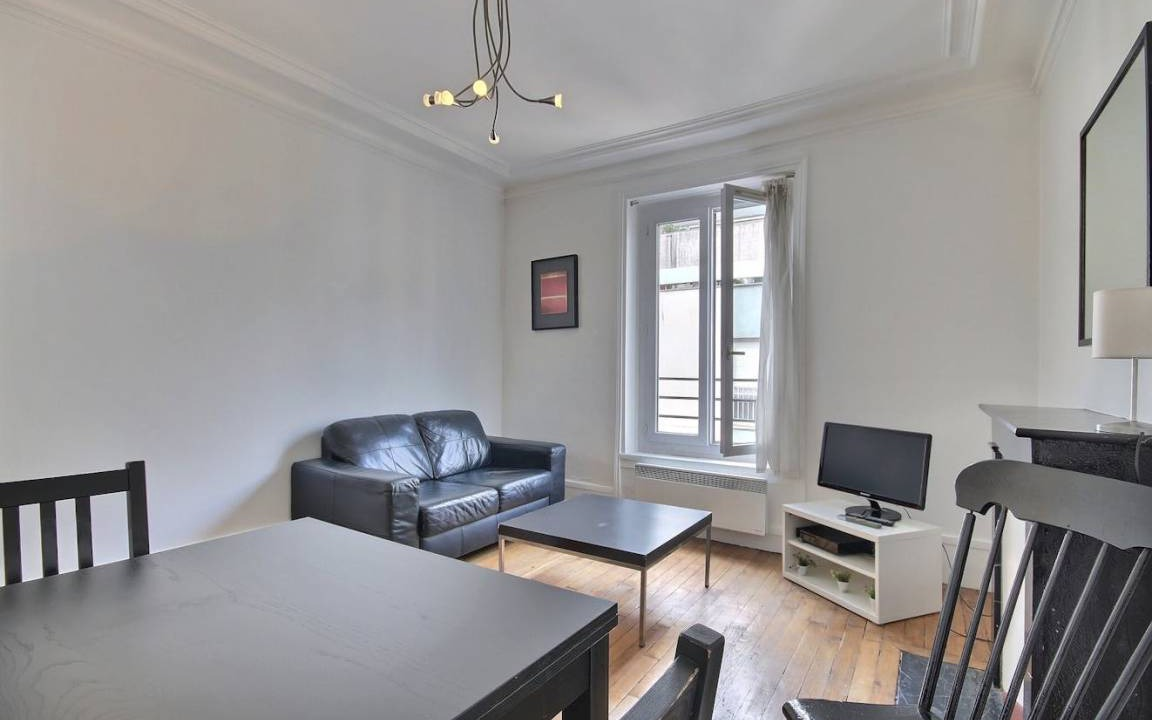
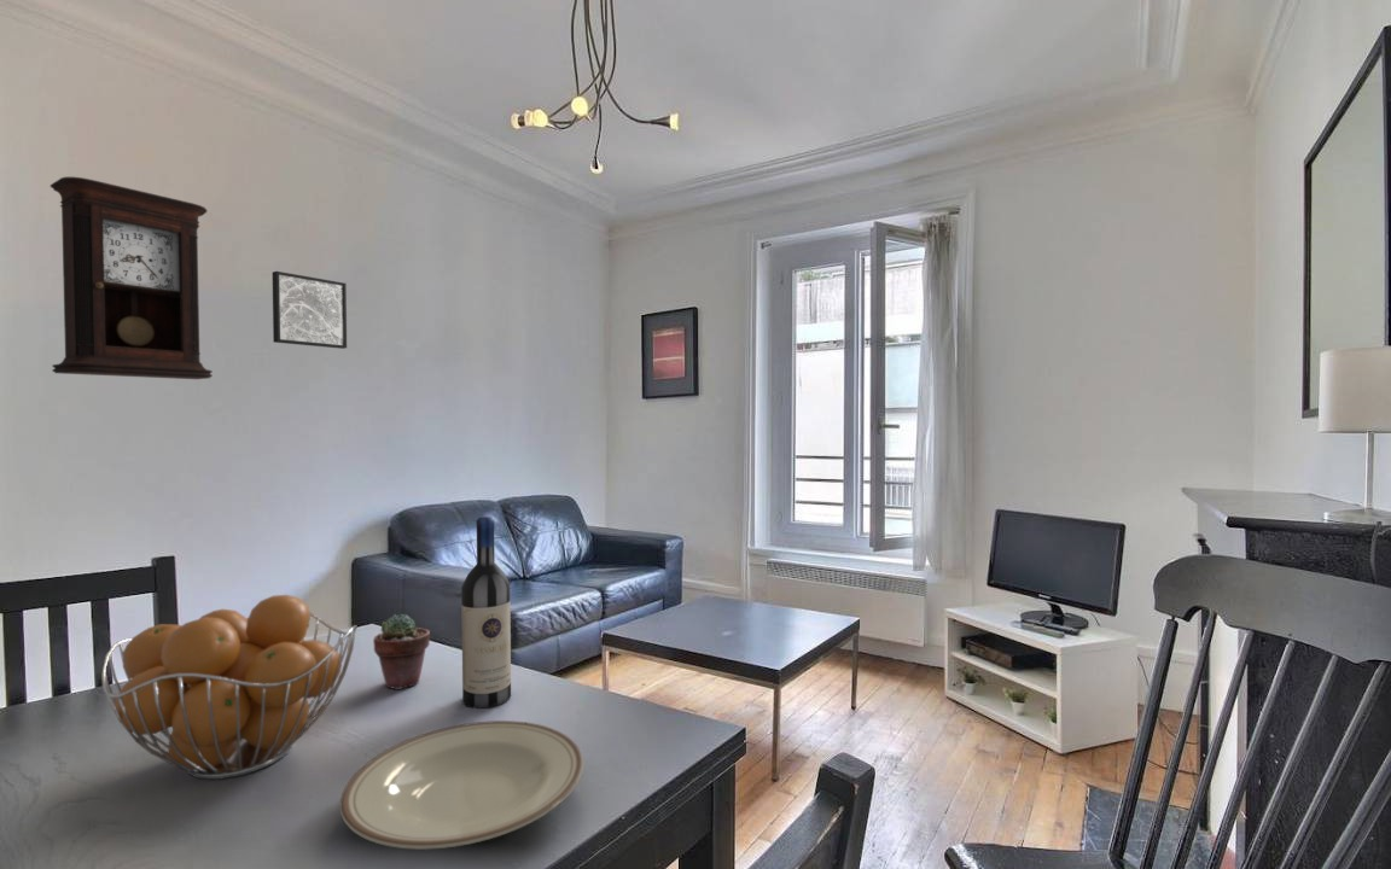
+ wine bottle (485, 607)
+ pendulum clock (138, 286)
+ fruit basket (240, 680)
+ wall art (310, 311)
+ potted succulent (402, 648)
+ plate (468, 786)
